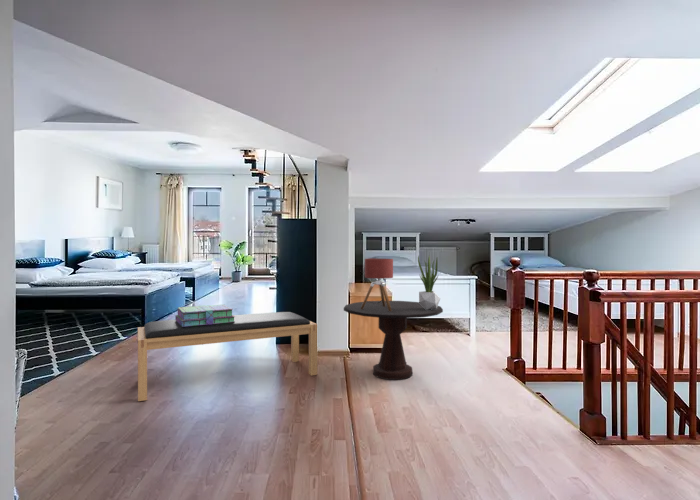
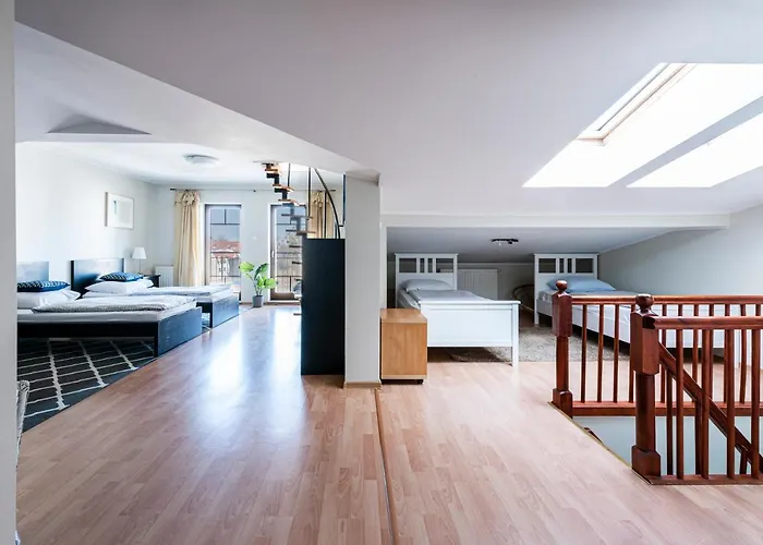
- bench (229, 341)
- stack of books (204, 314)
- potted plant (428, 281)
- table lamp (373, 282)
- side table (392, 340)
